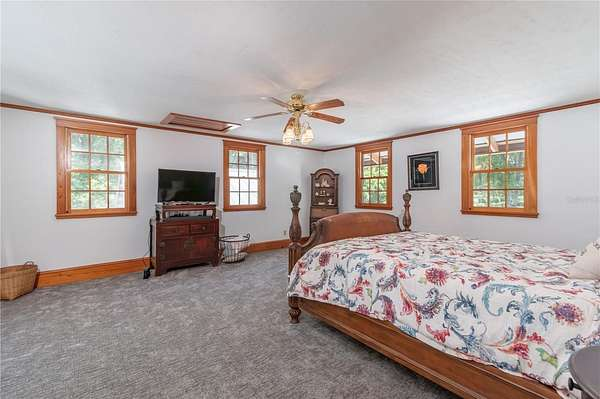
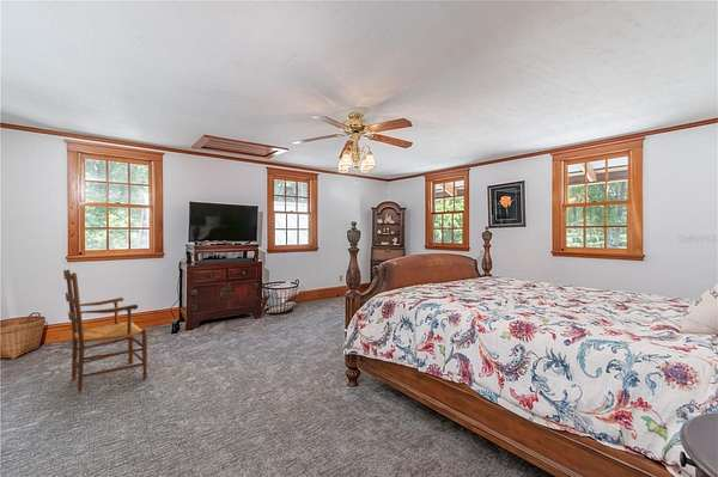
+ armchair (105, 325)
